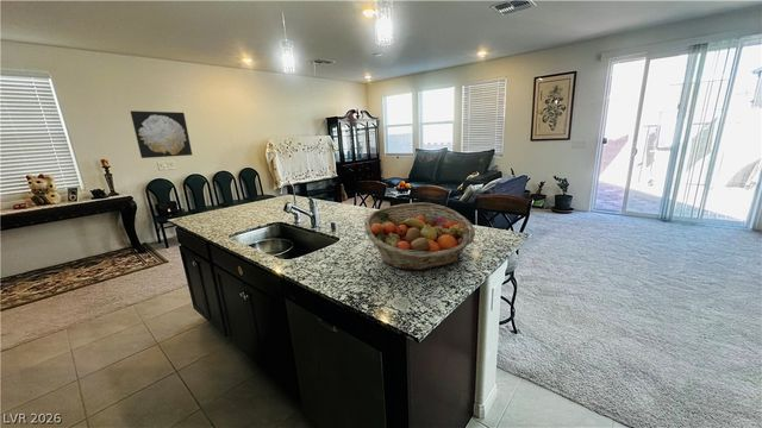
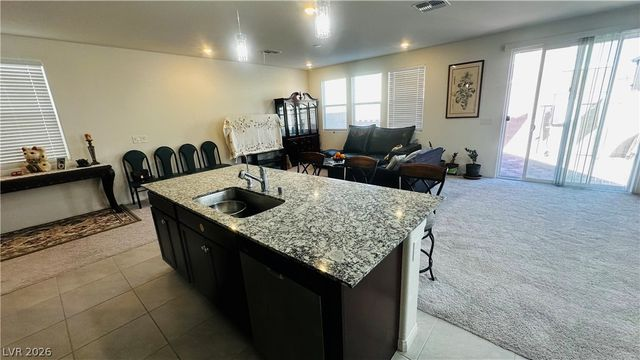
- fruit basket (419, 233)
- wall art (163, 134)
